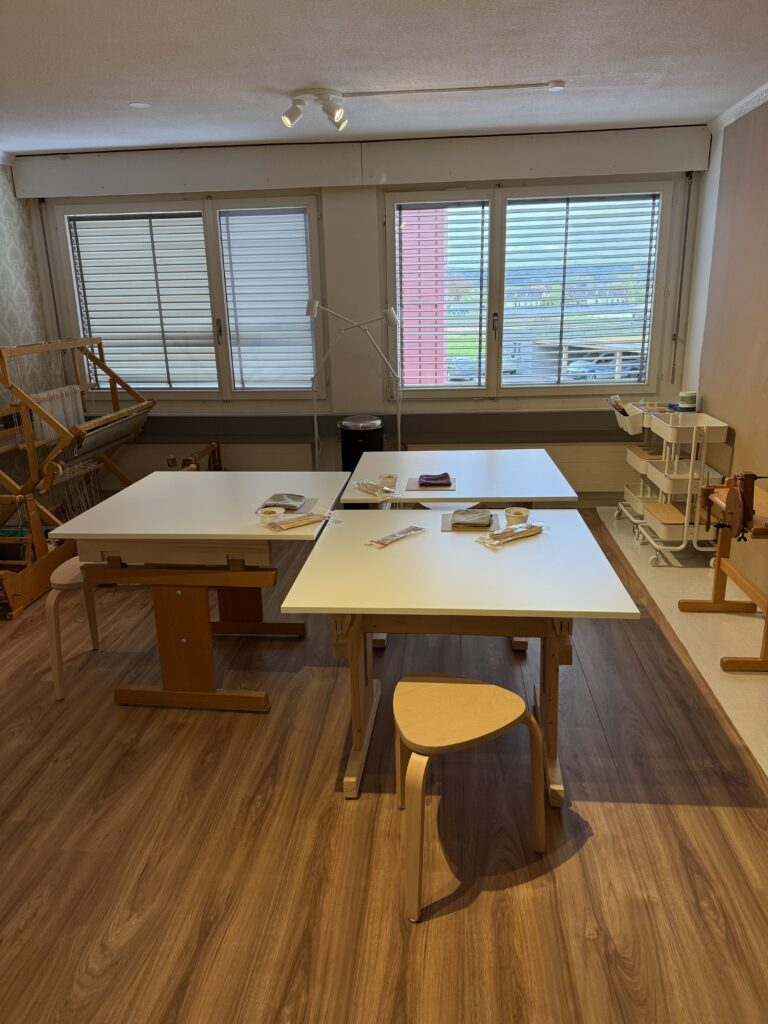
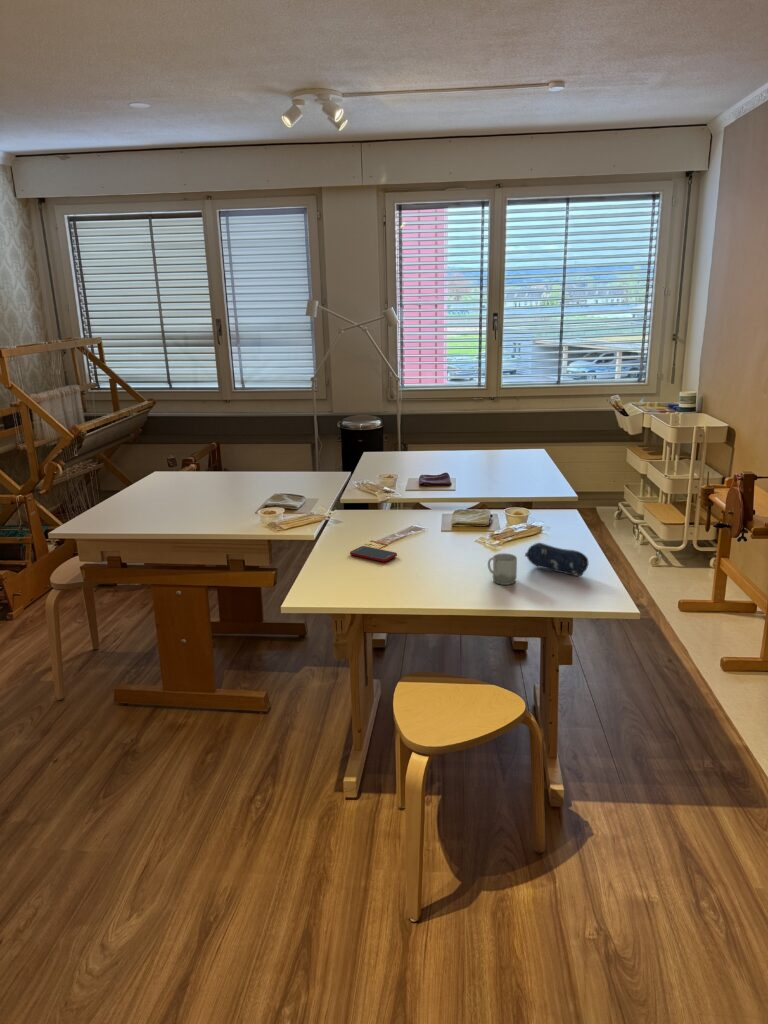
+ cup (500, 567)
+ cell phone (373, 553)
+ pencil case (557, 559)
